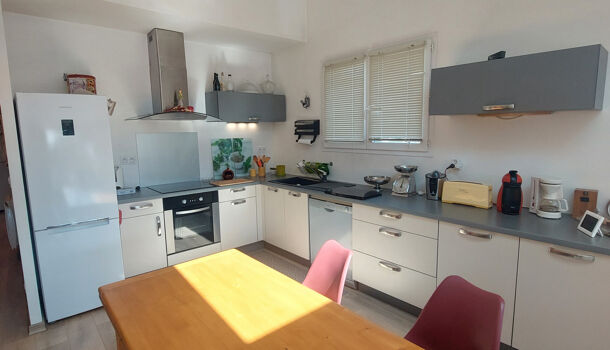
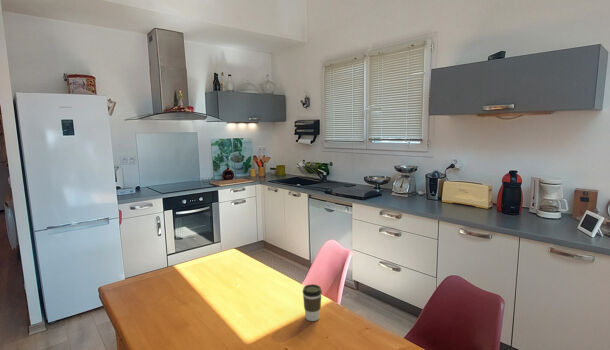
+ coffee cup (312, 302)
